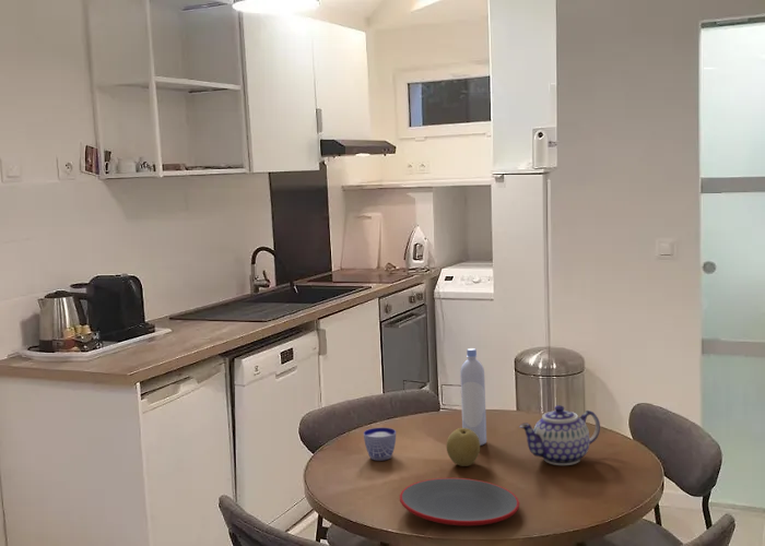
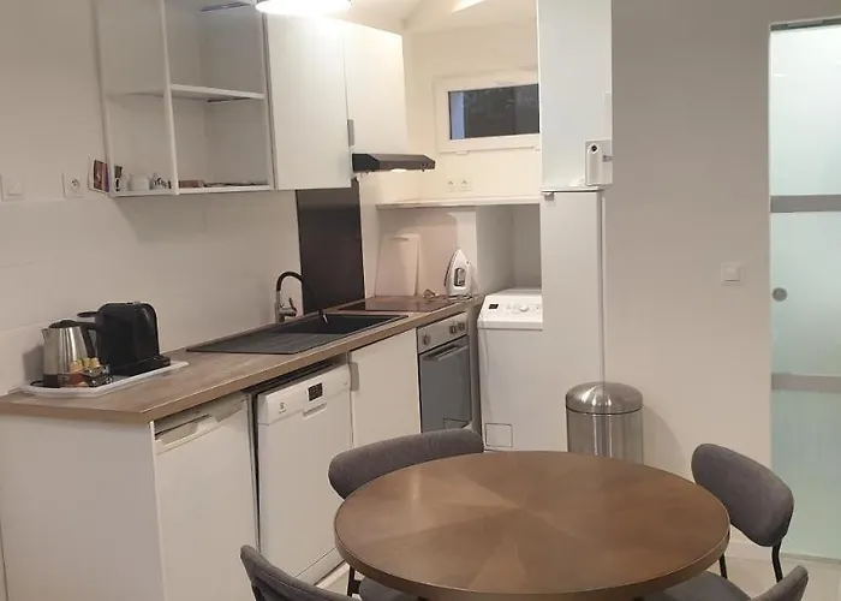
- cup (380, 442)
- teapot (560, 432)
- fruit (462, 447)
- bottle (473, 395)
- plate (459, 502)
